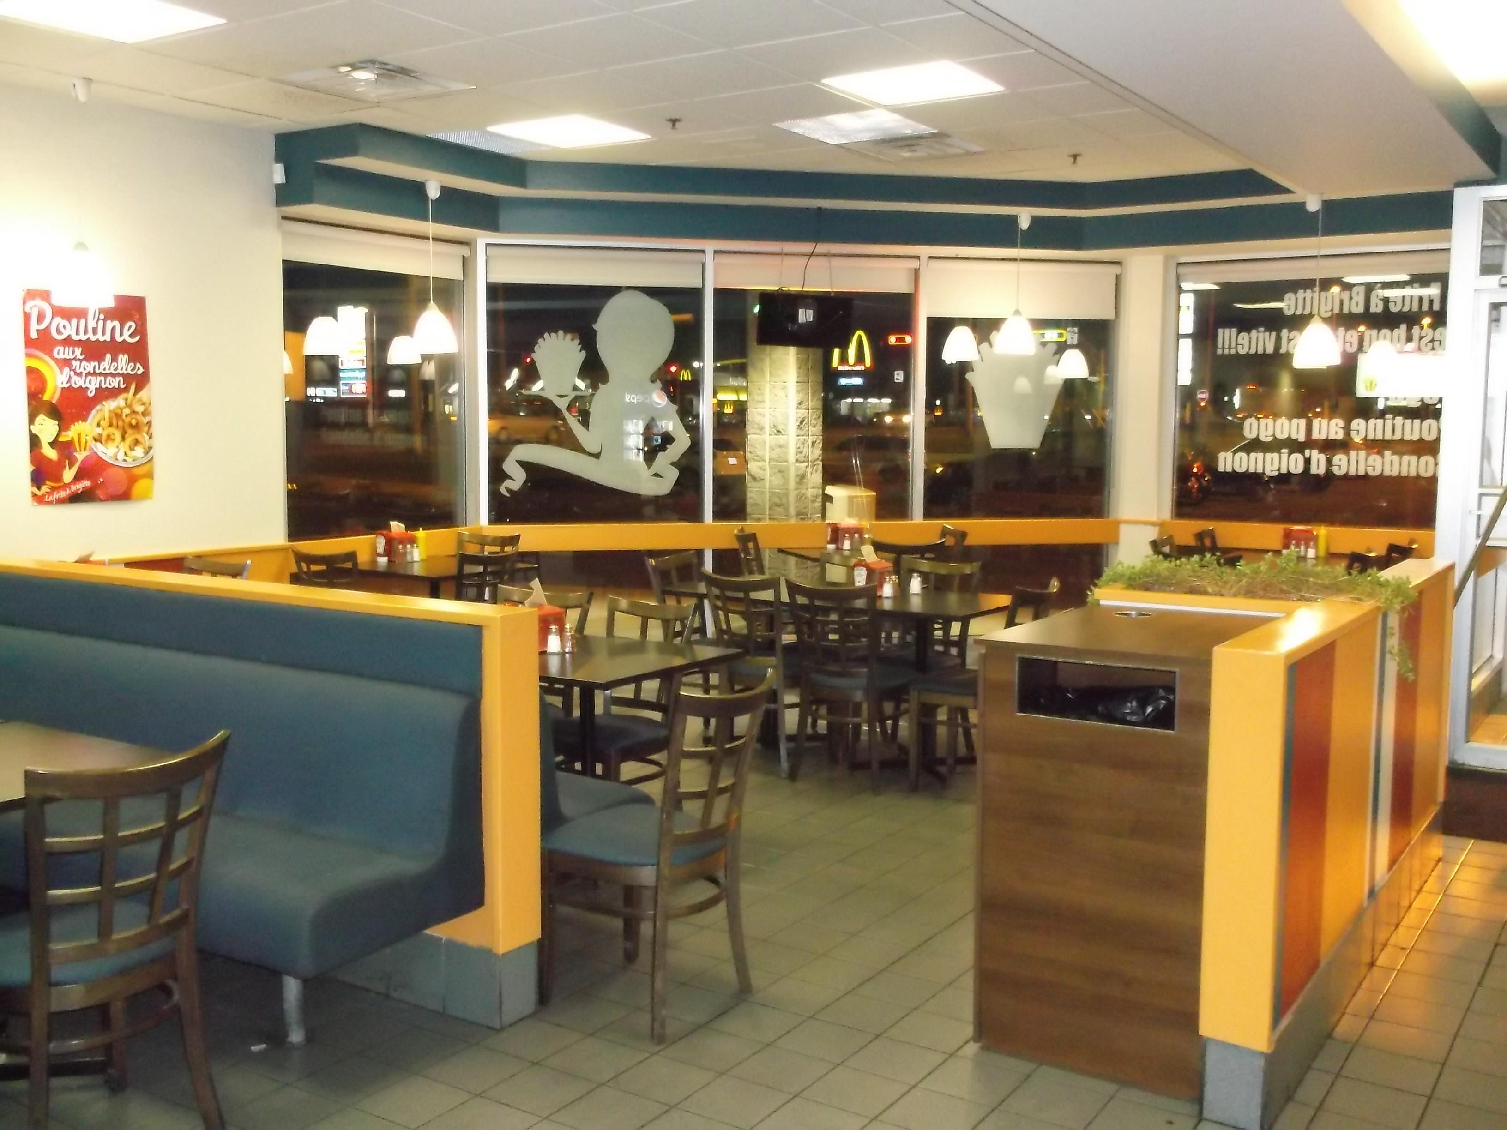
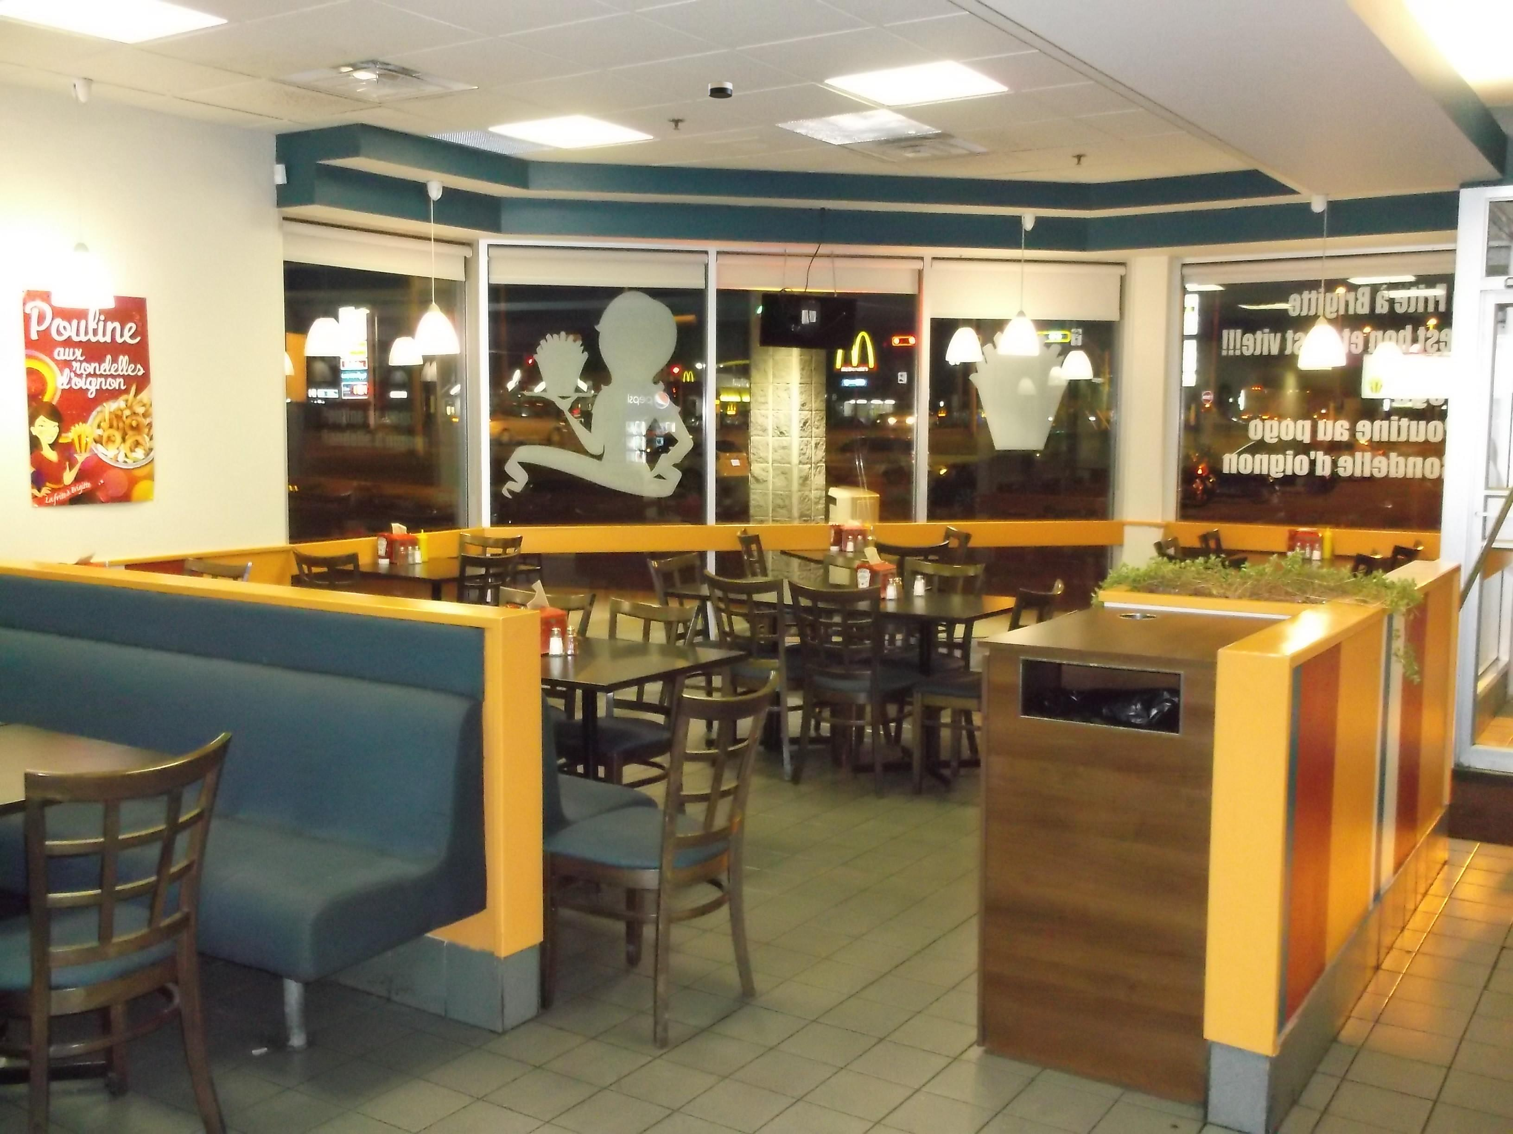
+ smoke detector (721, 89)
